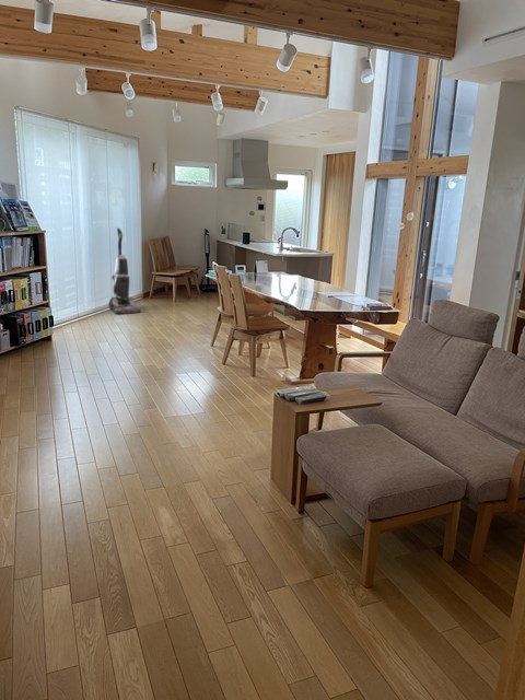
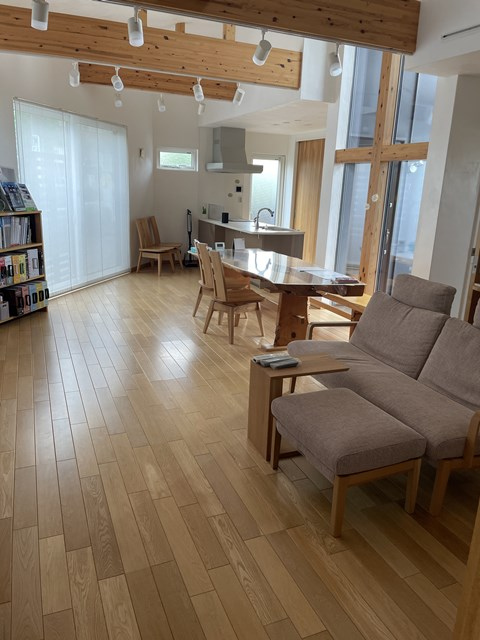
- vacuum cleaner (122, 270)
